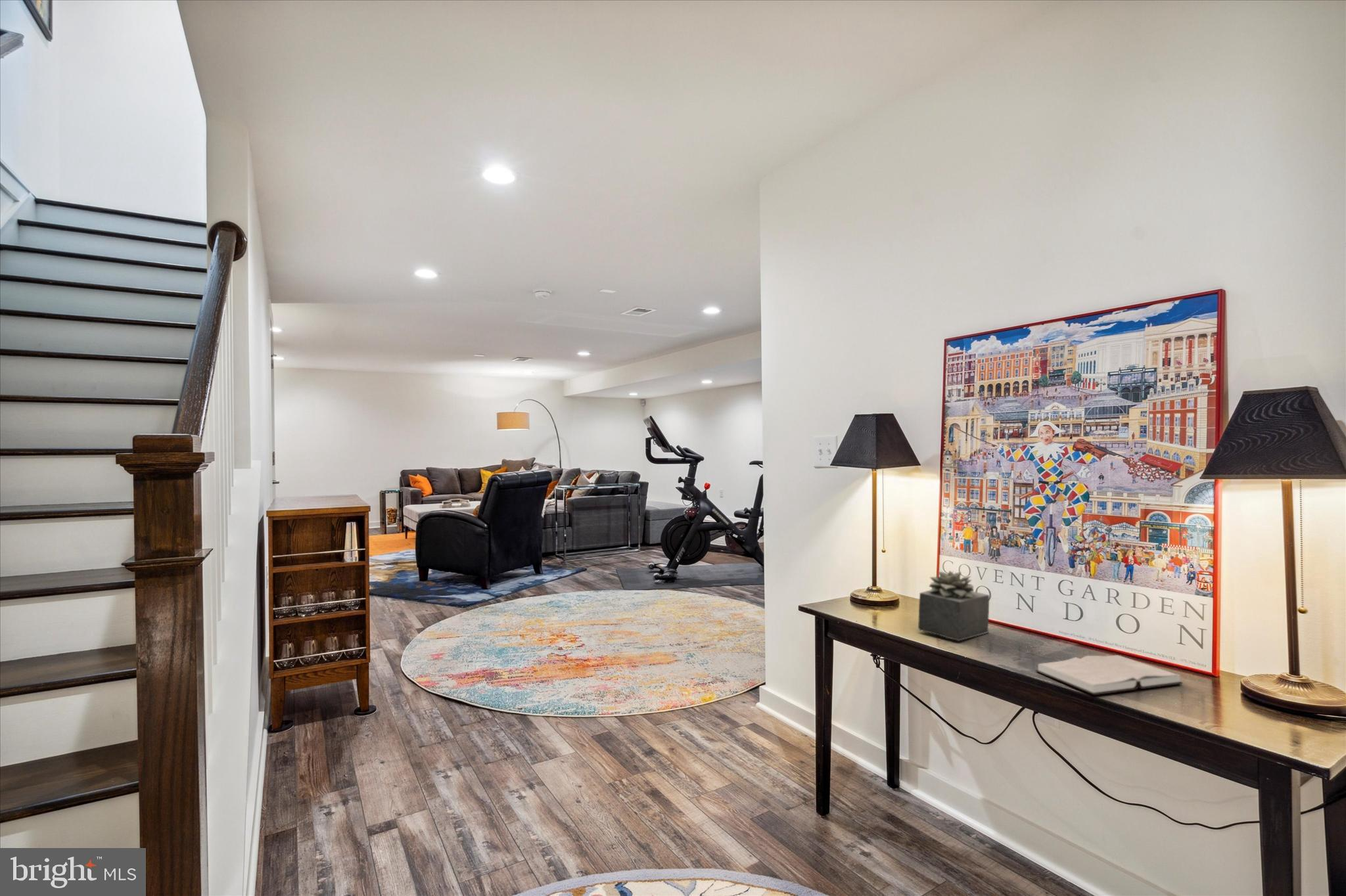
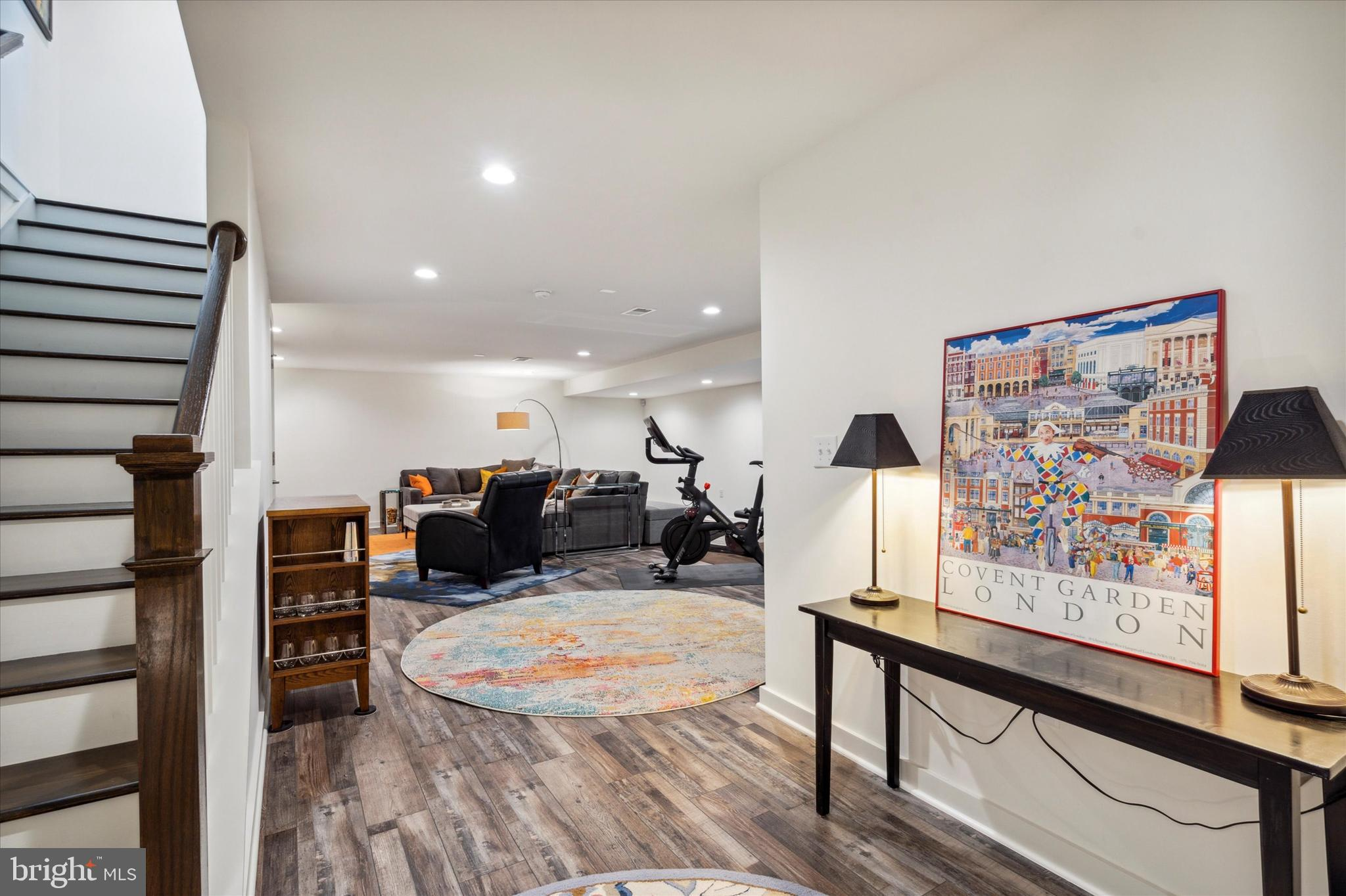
- hardback book (1107, 671)
- succulent plant (952, 601)
